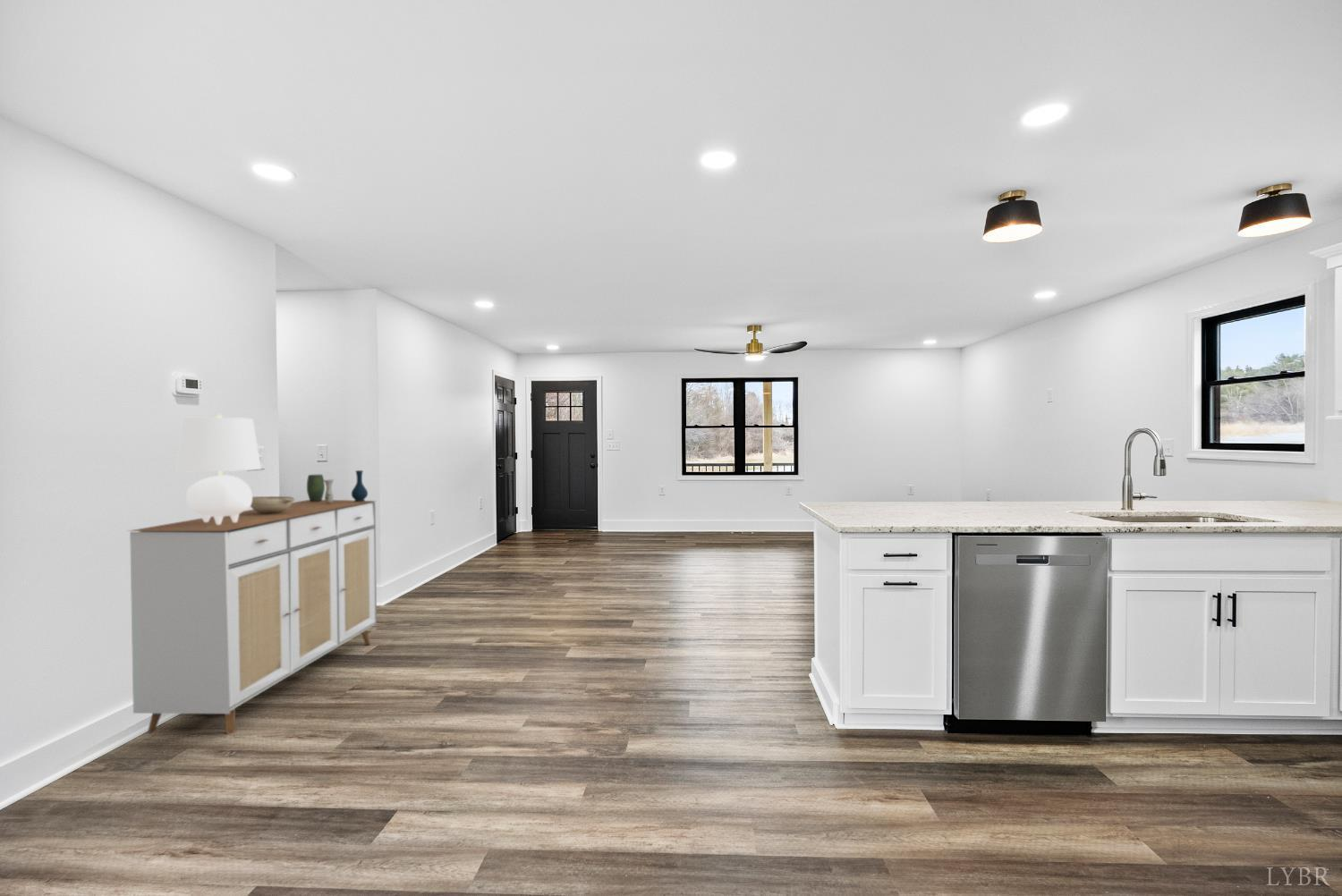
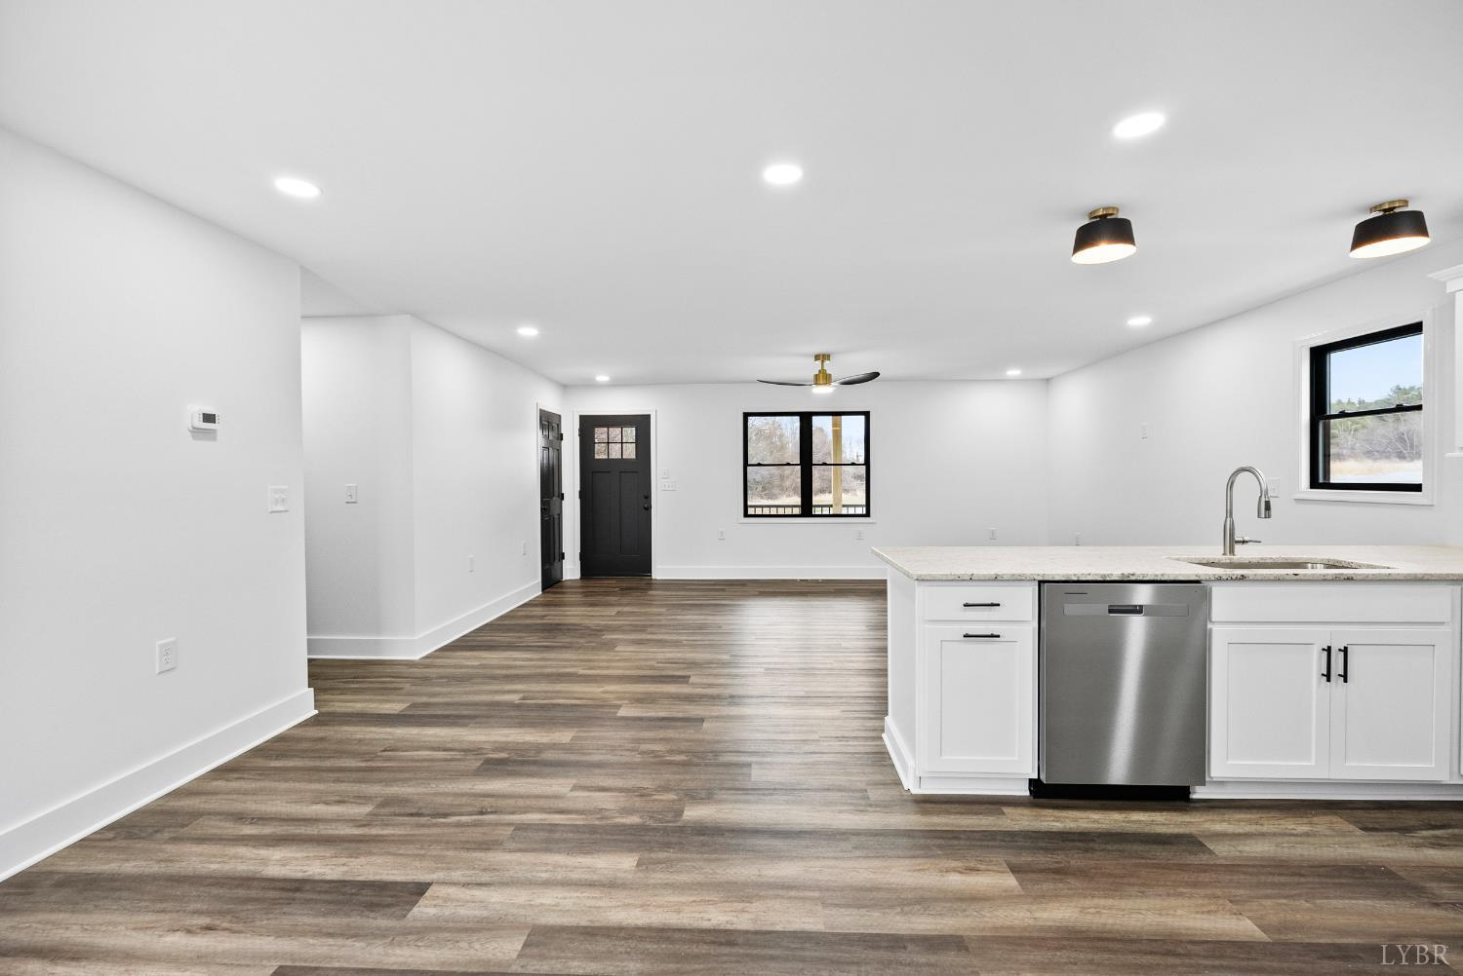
- table lamp (219, 468)
- sideboard (278, 596)
- decorative bowl (270, 504)
- vase (331, 486)
